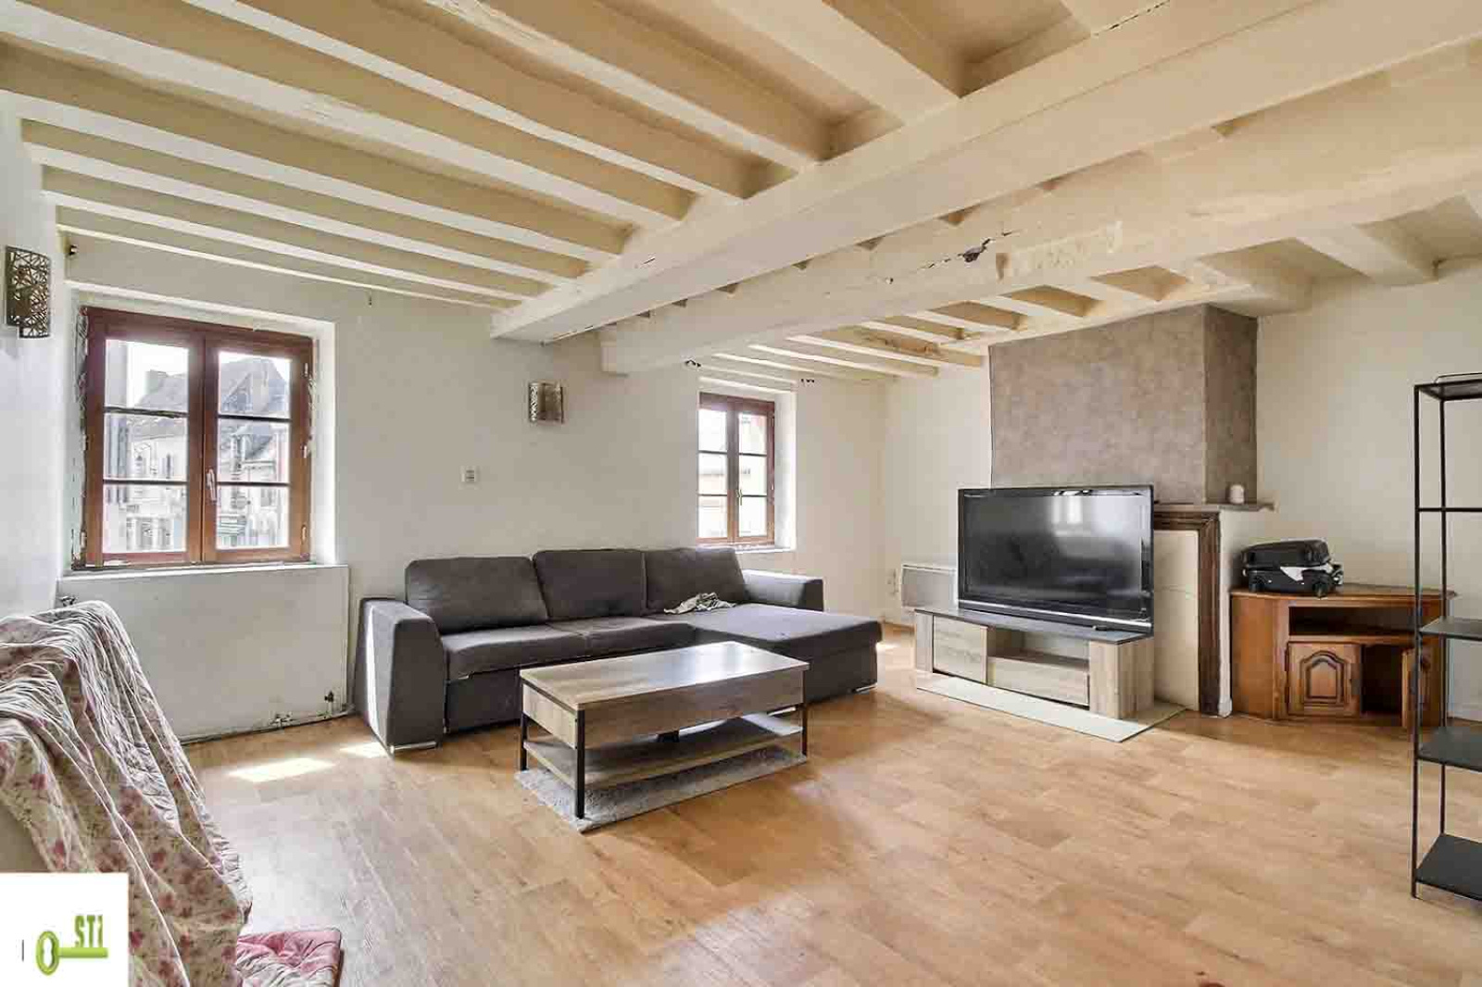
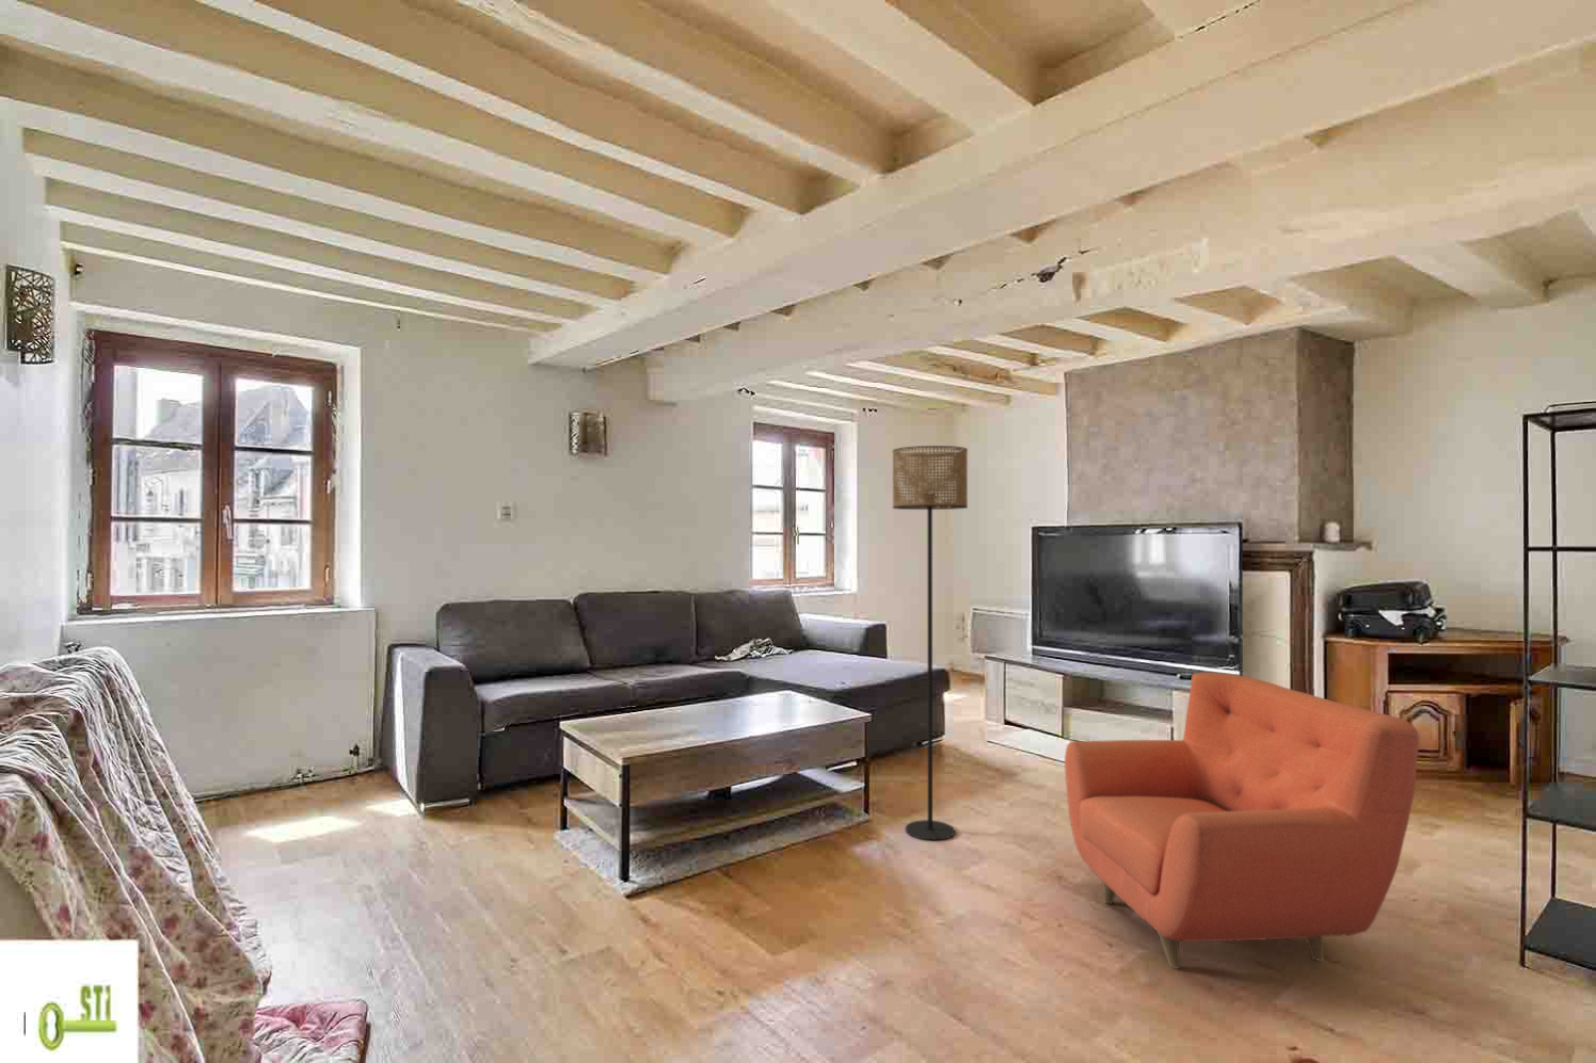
+ armchair (1220, 811)
+ floor lamp (929, 639)
